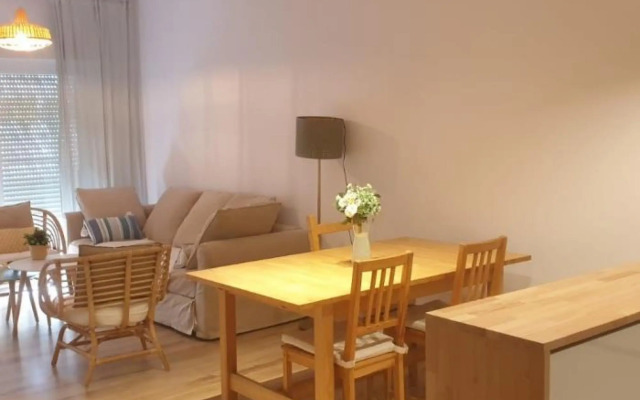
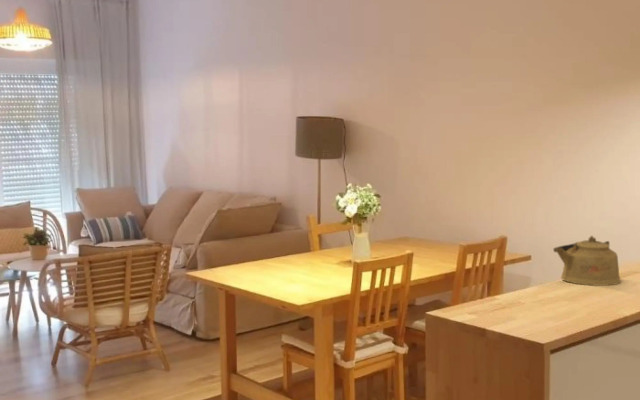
+ kettle (585, 257)
